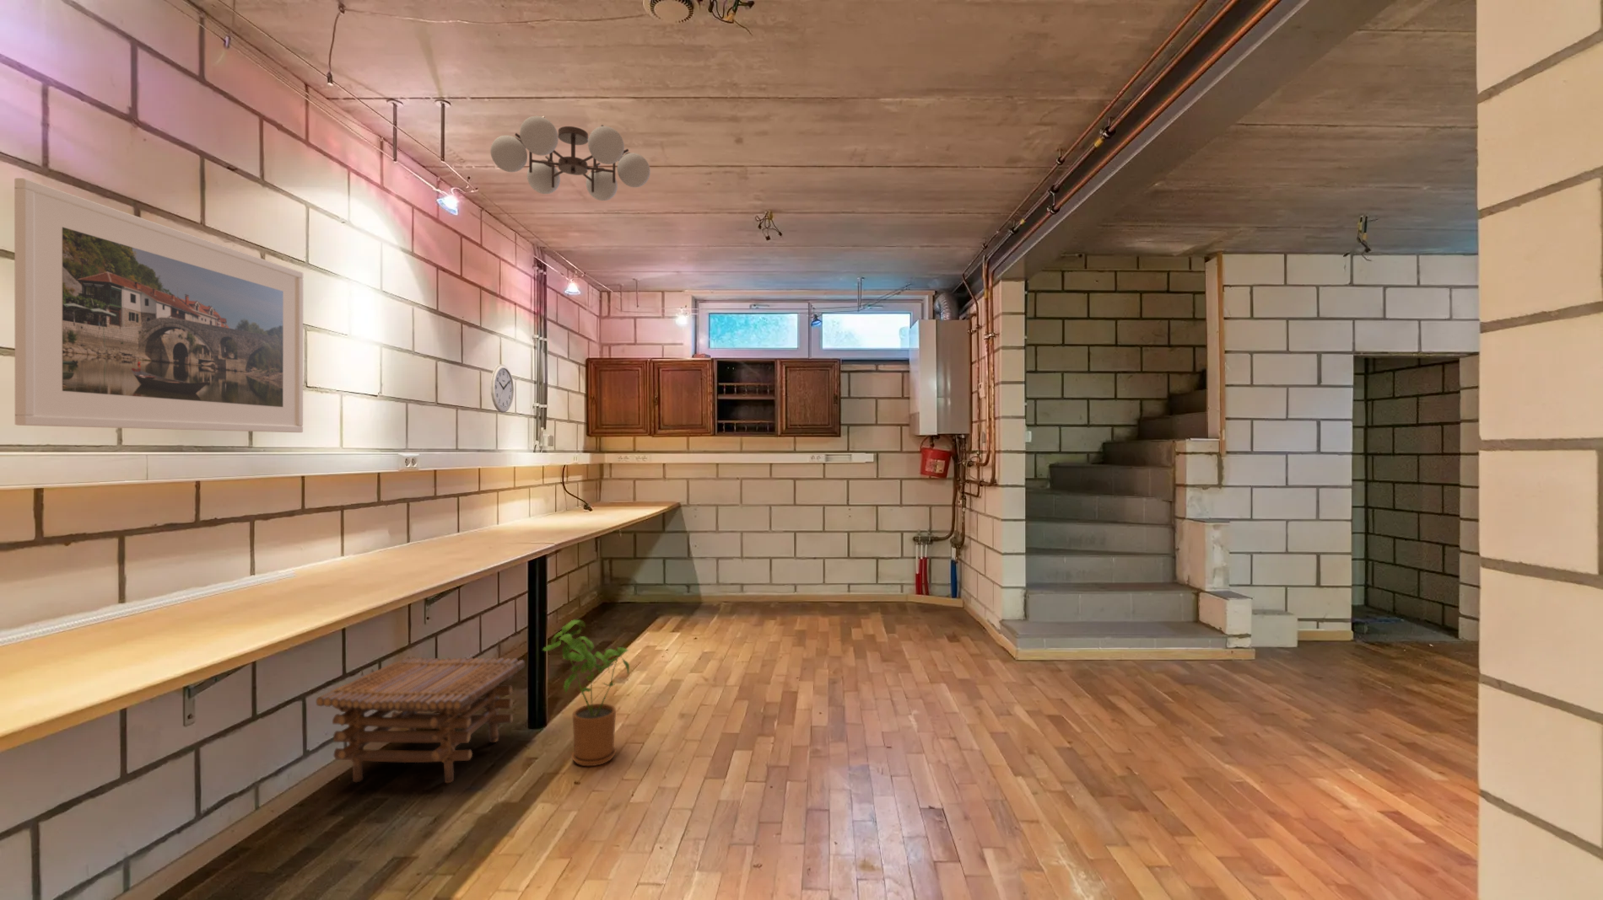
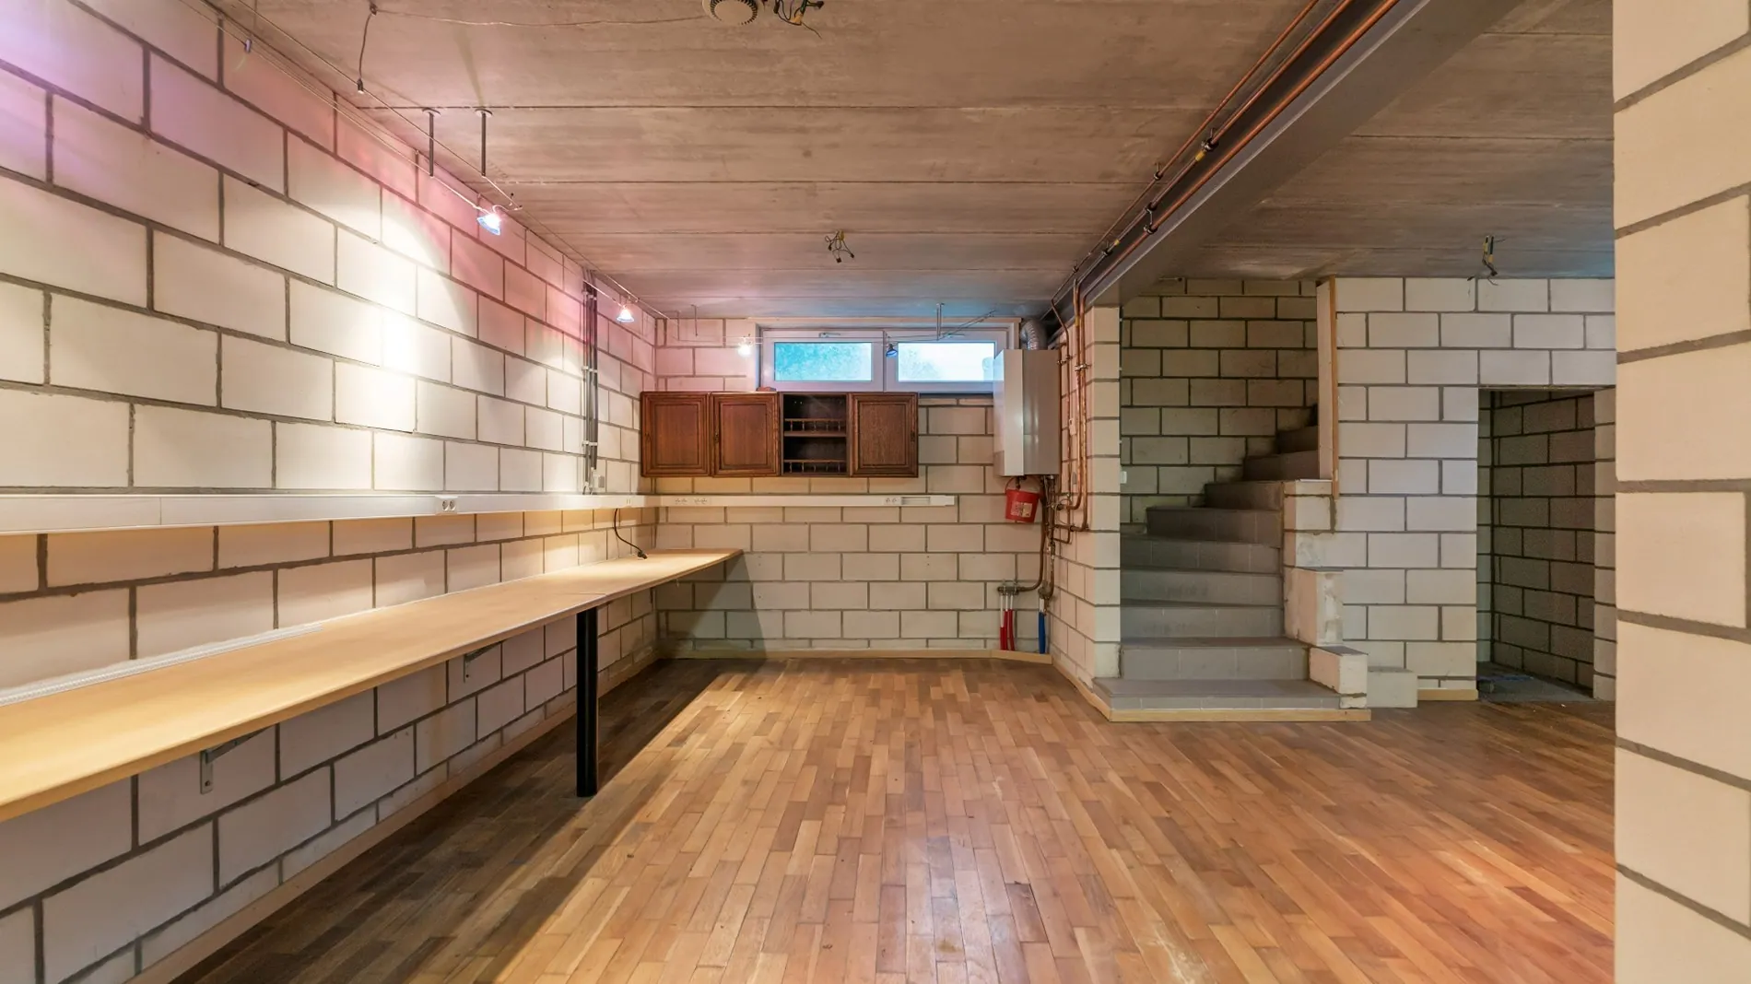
- wall clock (503, 388)
- house plant (590, 688)
- light fixture (572, 156)
- stool (428, 717)
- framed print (189, 332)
